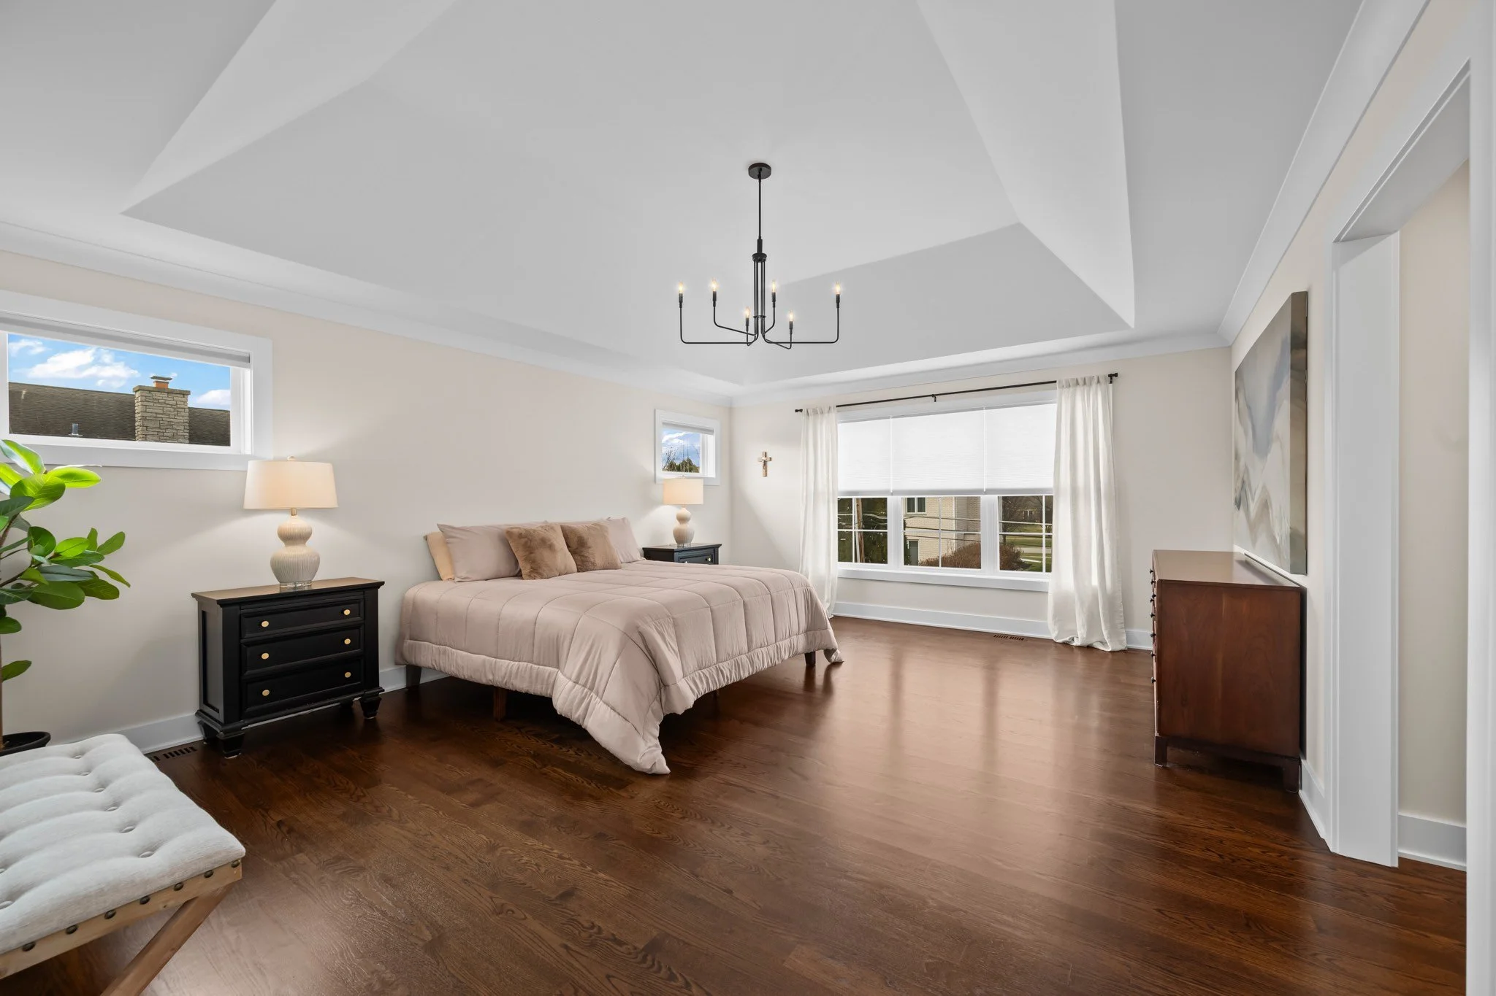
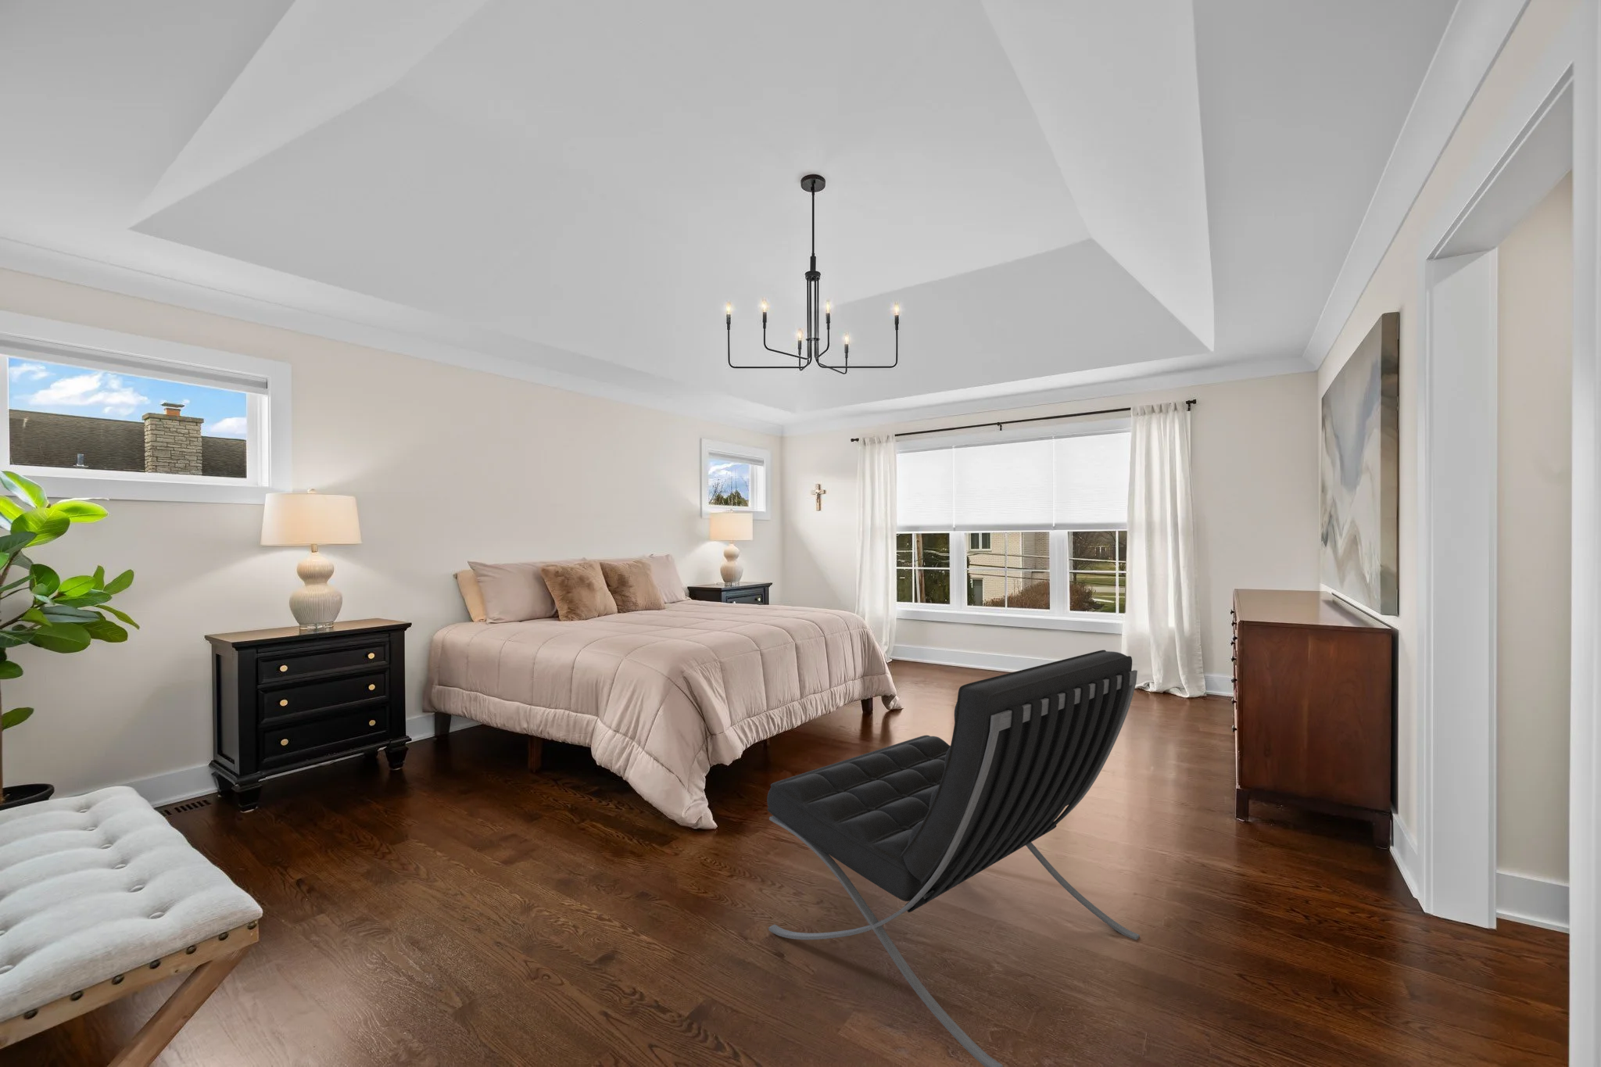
+ lounge chair (950, 792)
